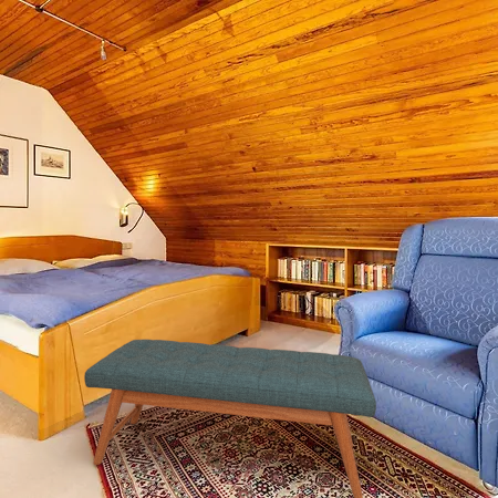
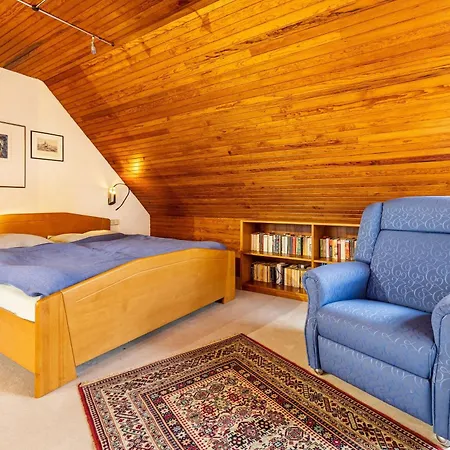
- bench (230, 405)
